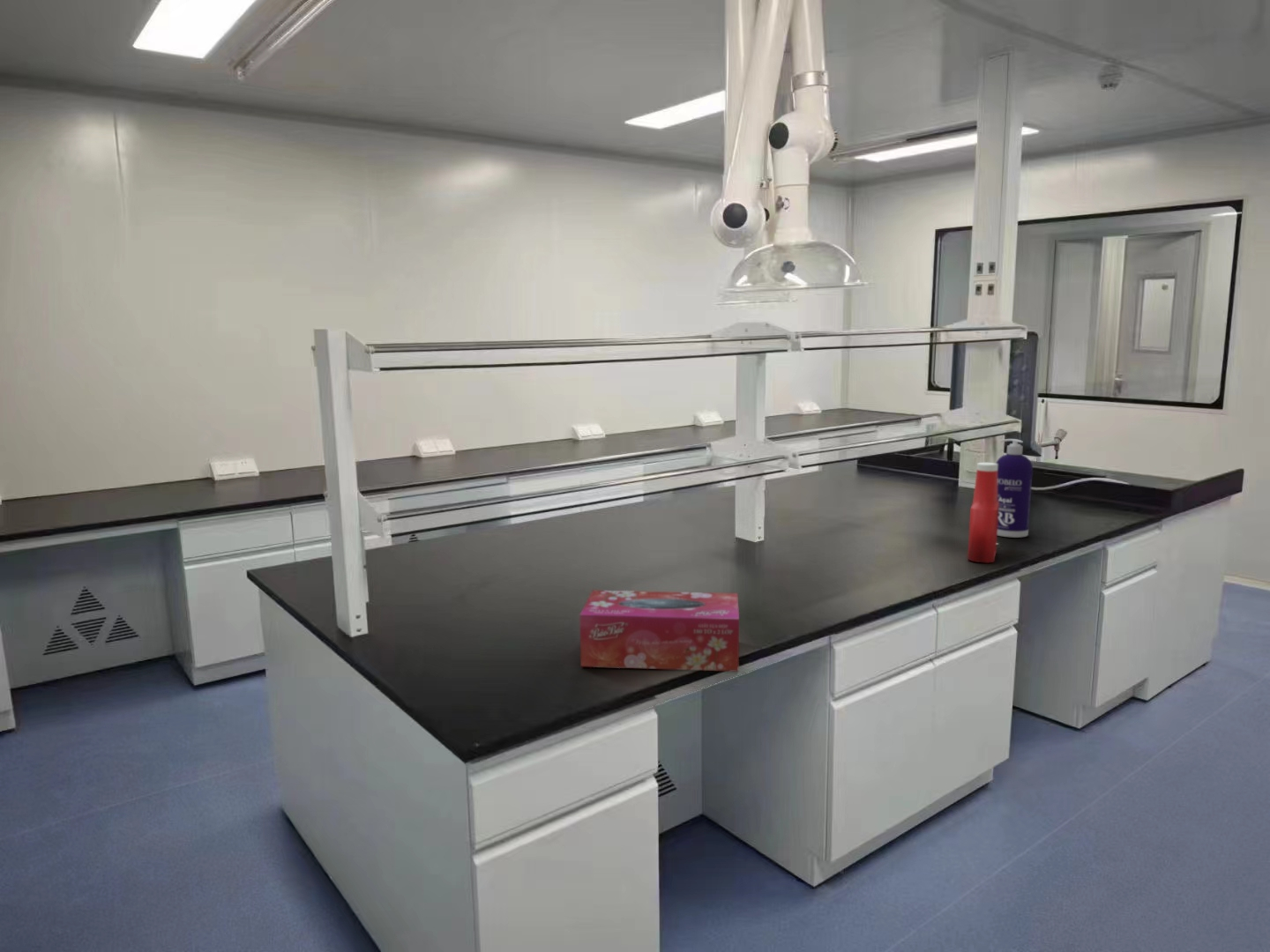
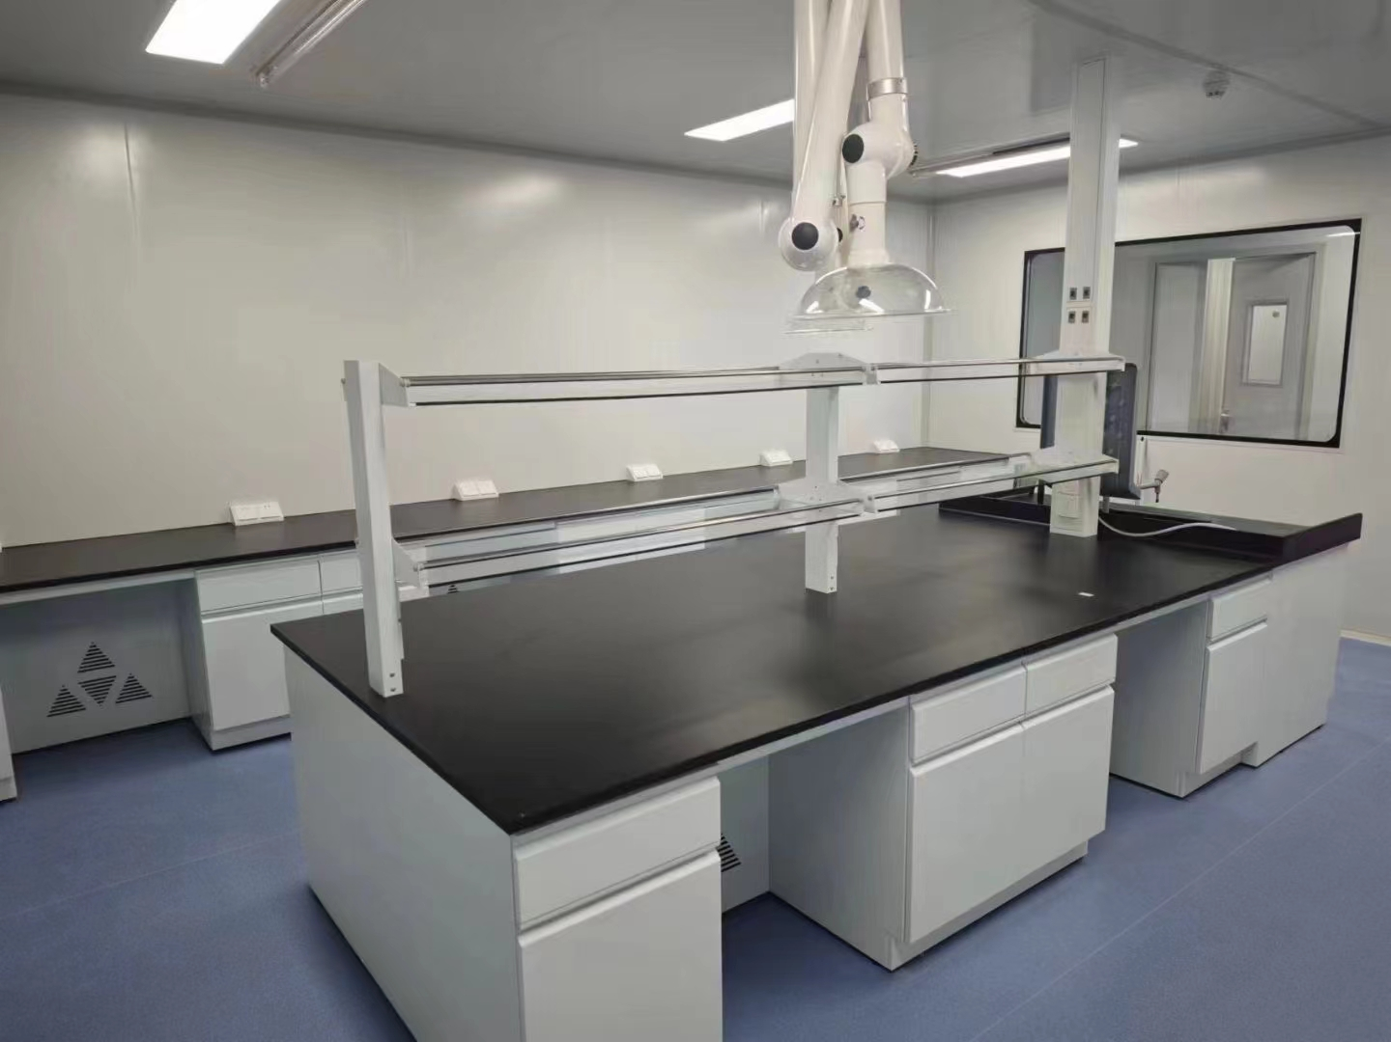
- tissue box (661, 628)
- spray bottle (1012, 487)
- soap bottle (984, 509)
